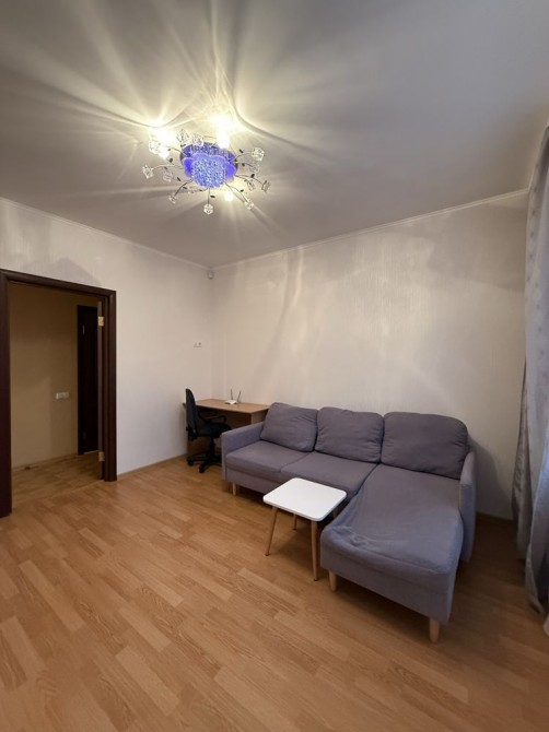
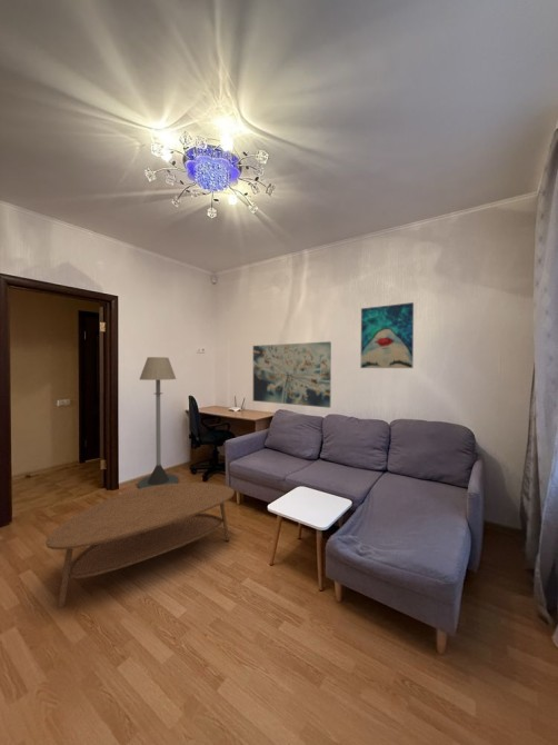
+ coffee table (151, 528)
+ wall art (288, 374)
+ floor lamp (158, 420)
+ wall art (386, 337)
